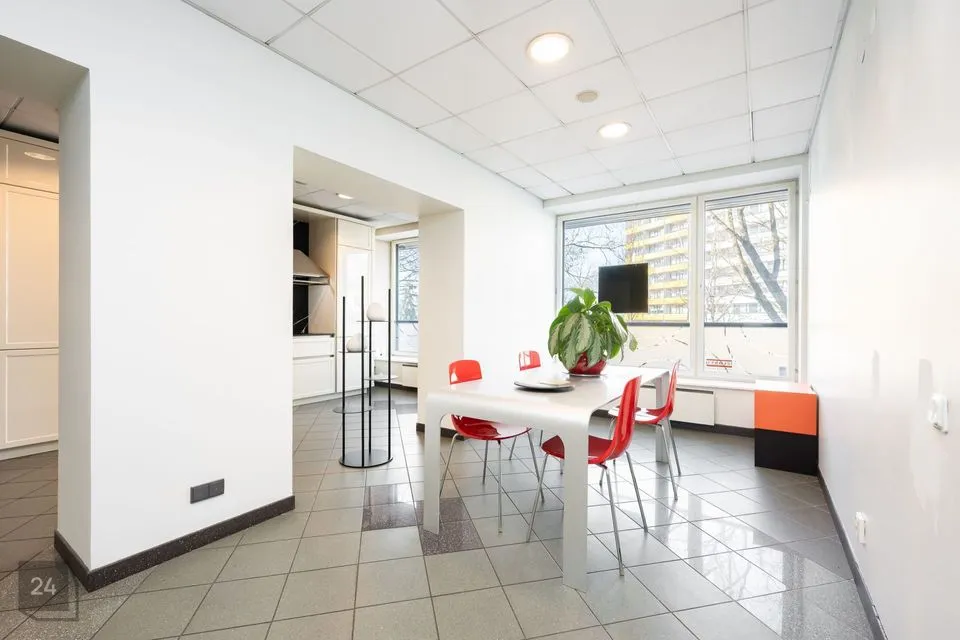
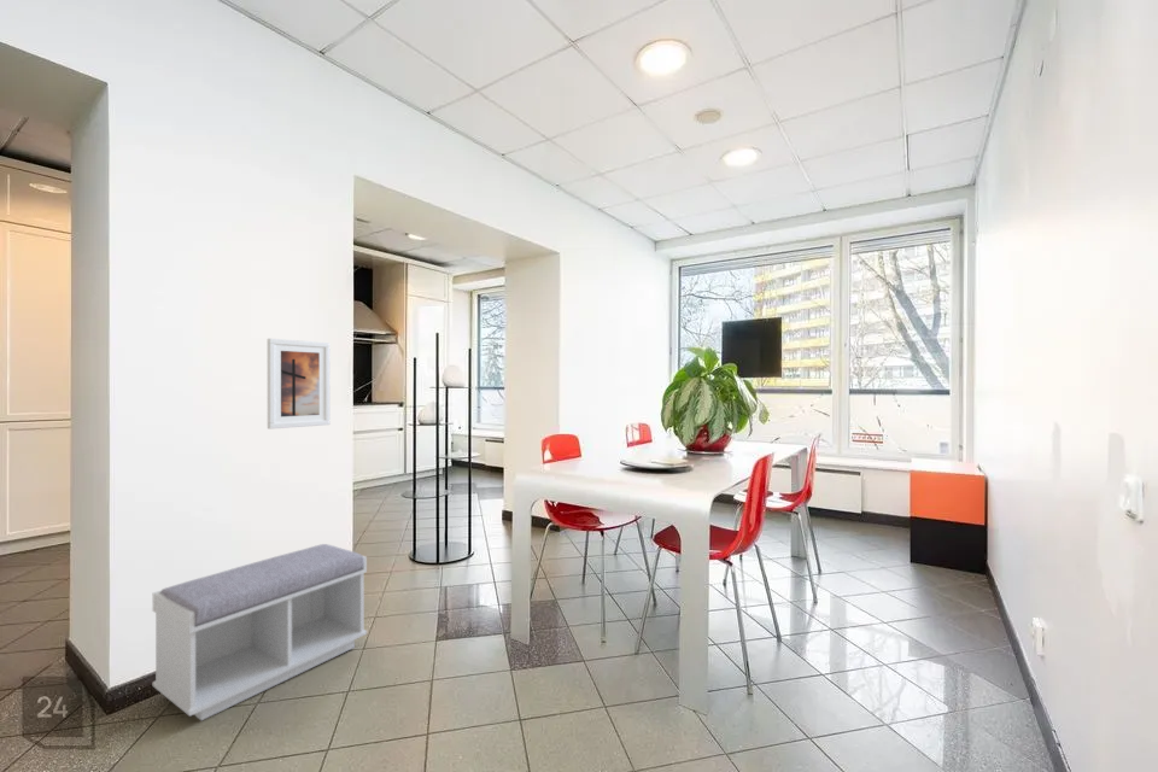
+ bench (270, 618)
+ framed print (299, 384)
